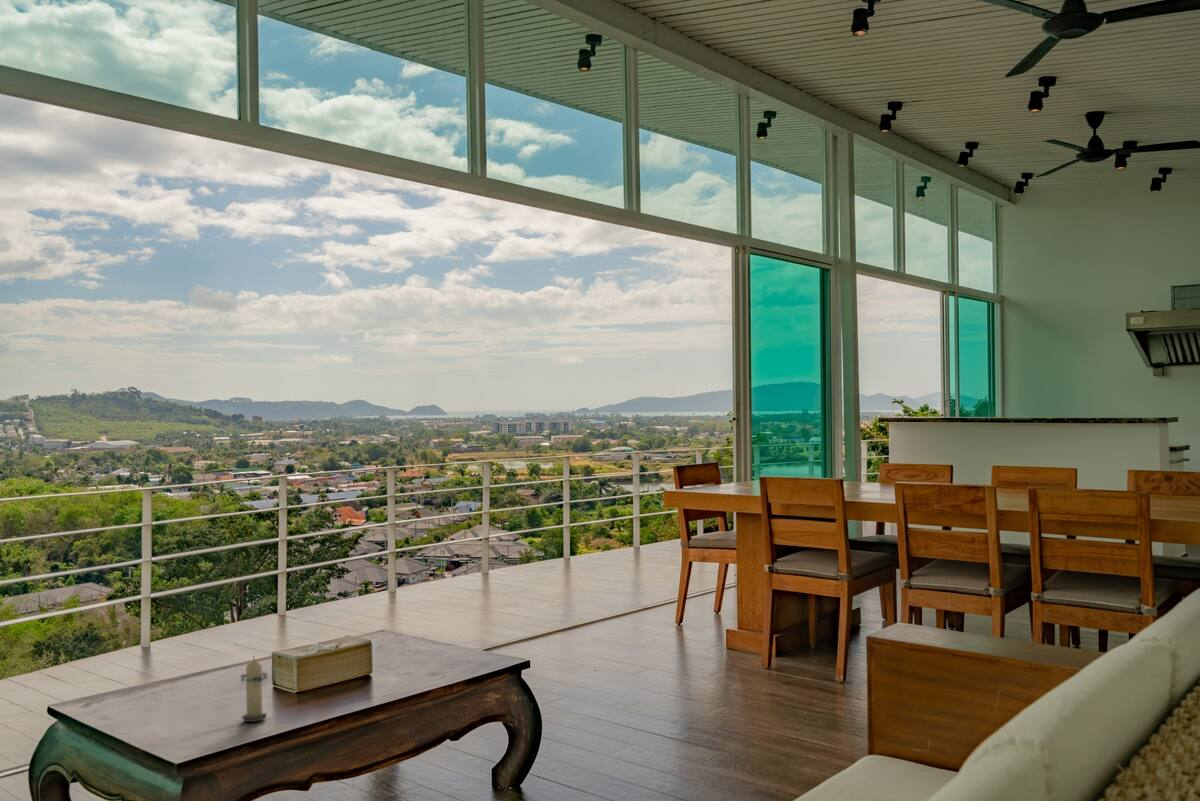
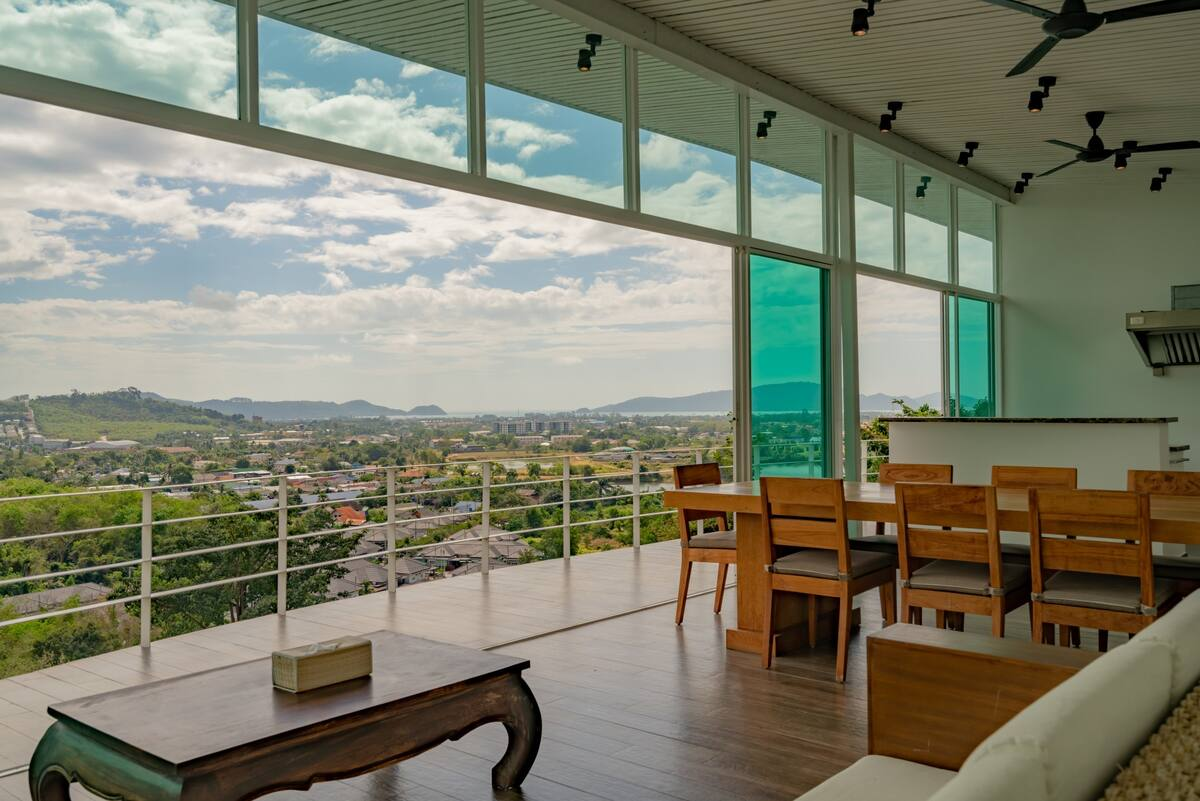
- candle (254, 687)
